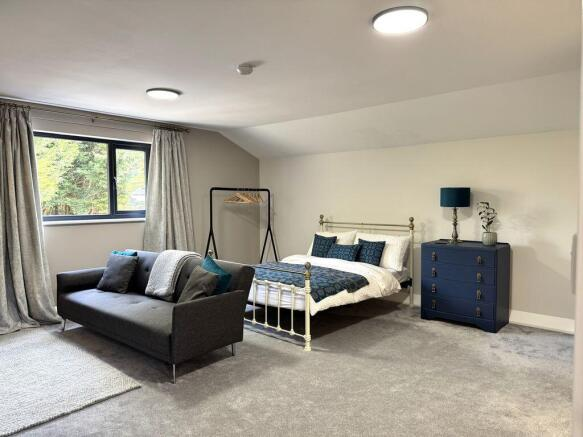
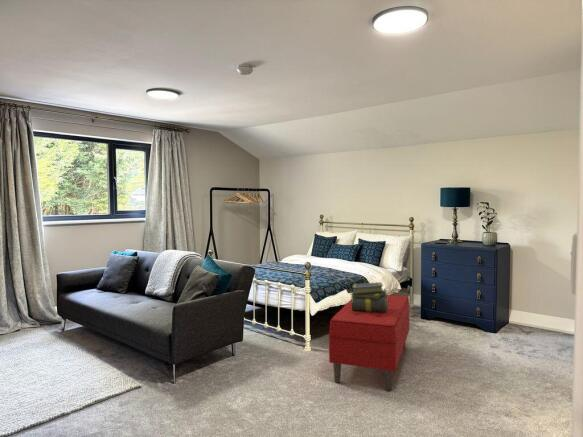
+ stack of books (368, 296)
+ bench (373, 334)
